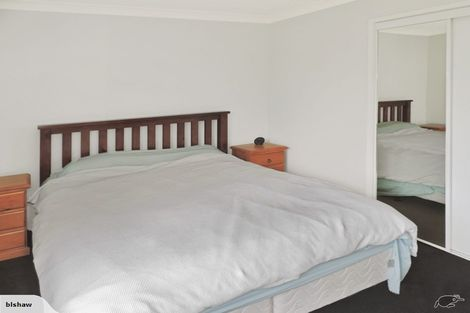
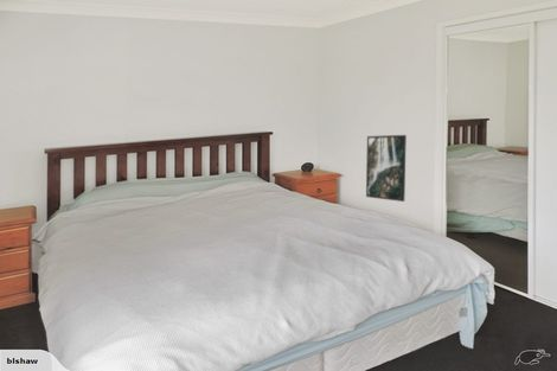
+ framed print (384, 167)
